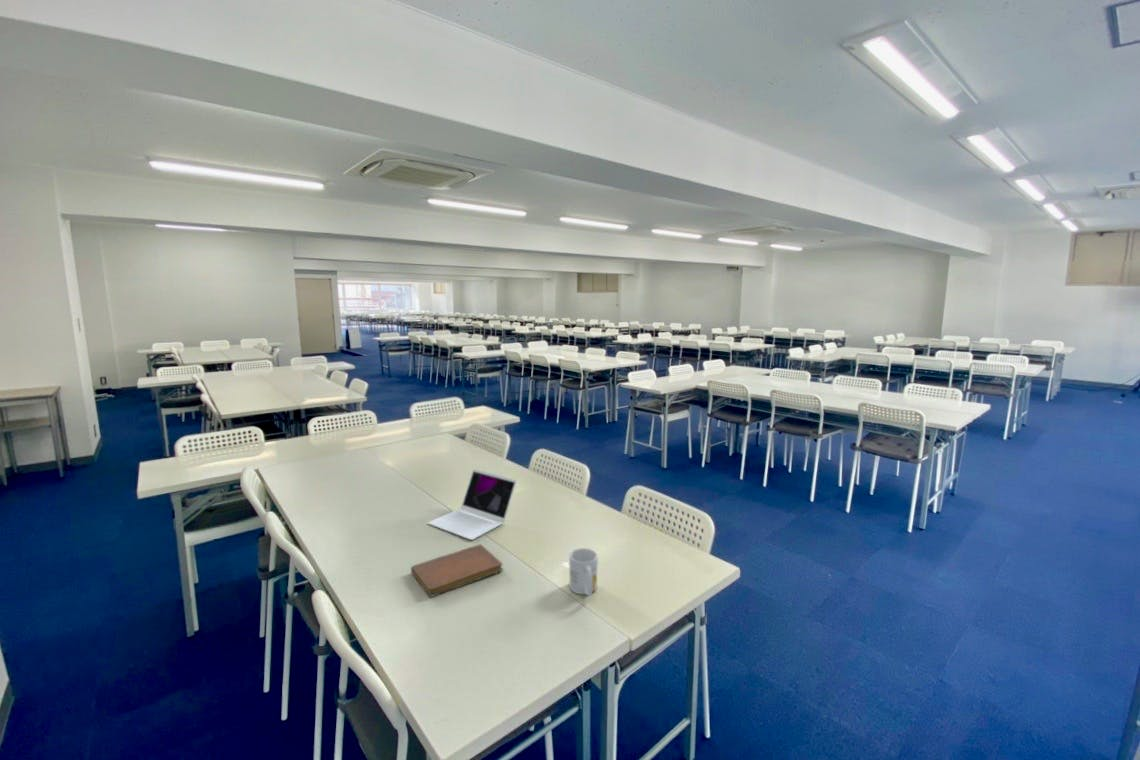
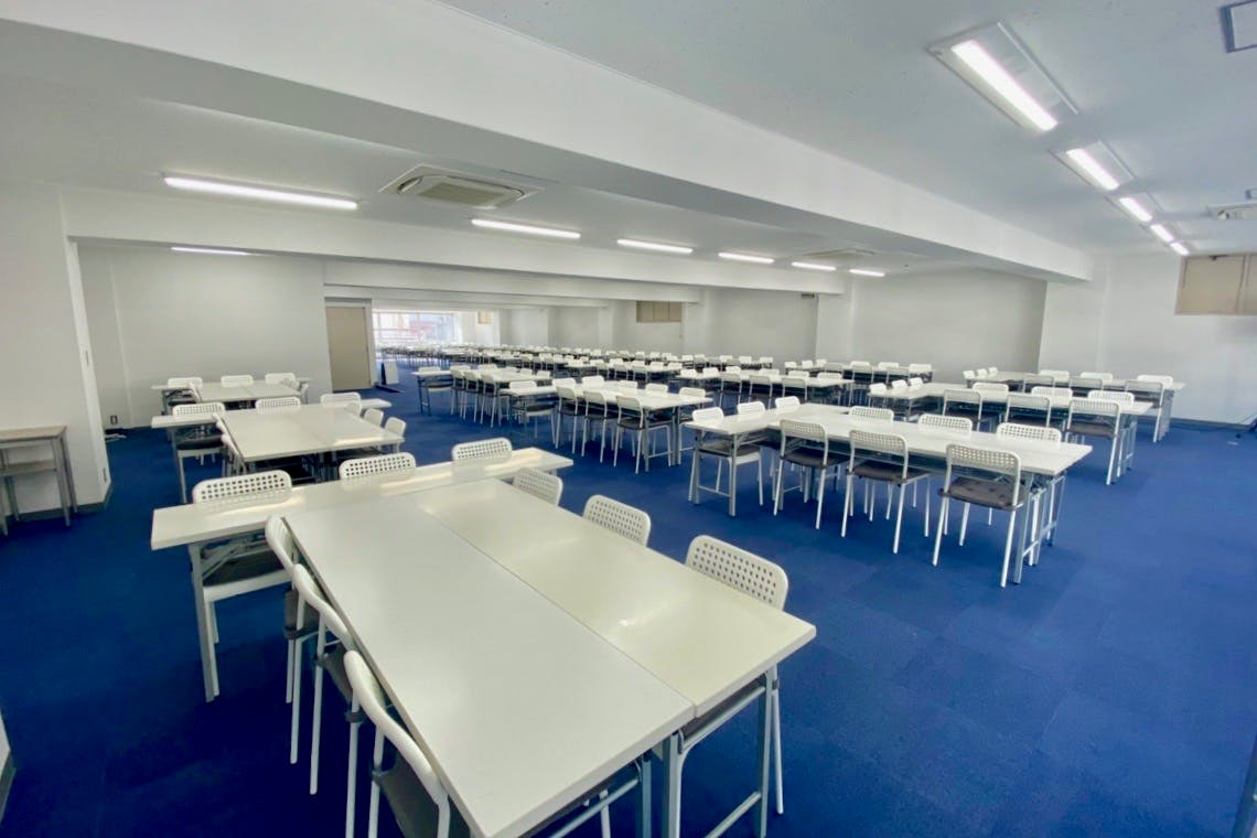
- laptop (472, 499)
- mug (586, 573)
- notebook (457, 567)
